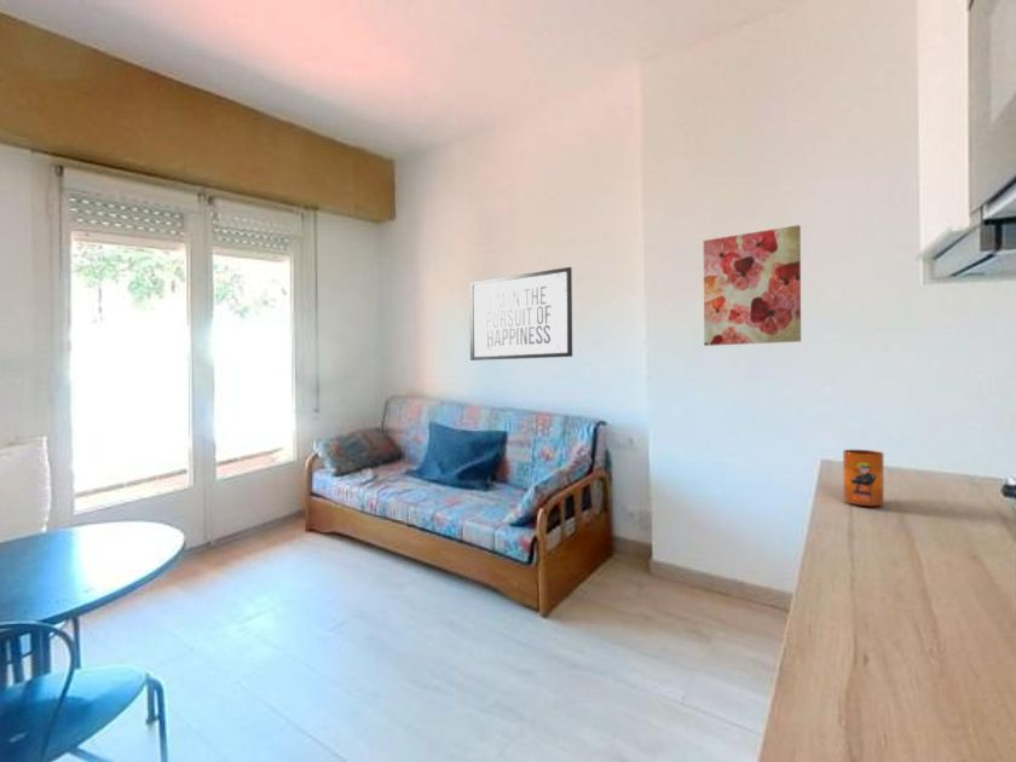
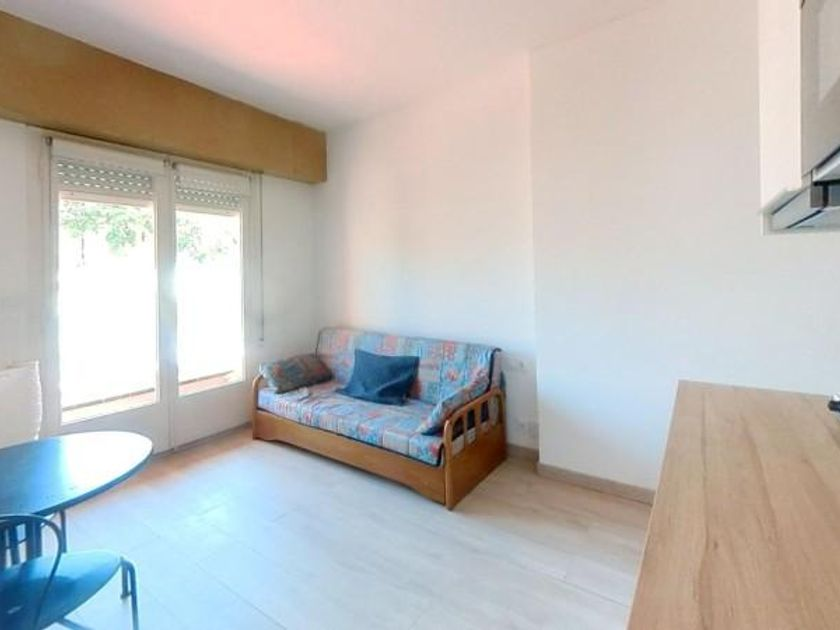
- wall art (750, 288)
- mirror (516, 317)
- mug (864, 475)
